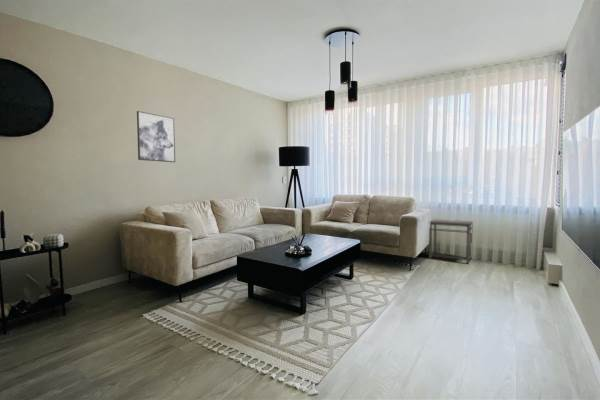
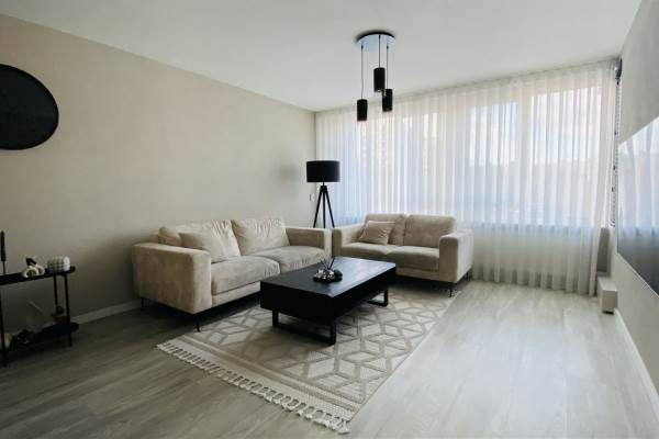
- wall art (157, 138)
- side table (450, 231)
